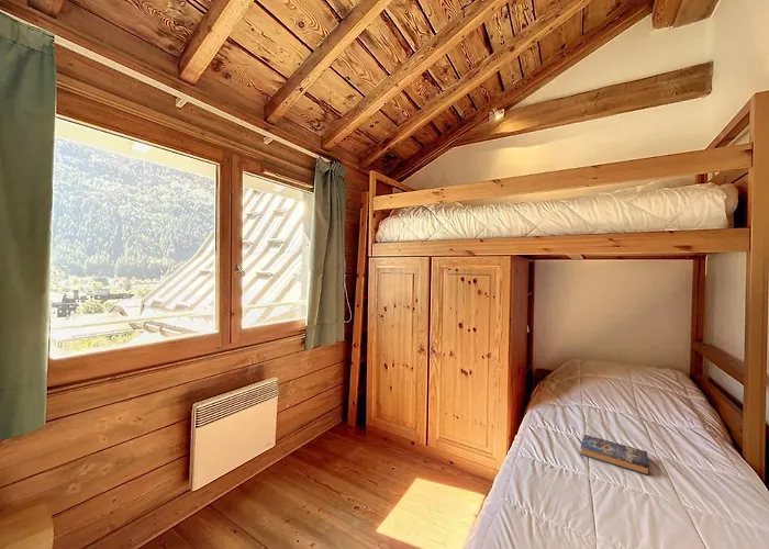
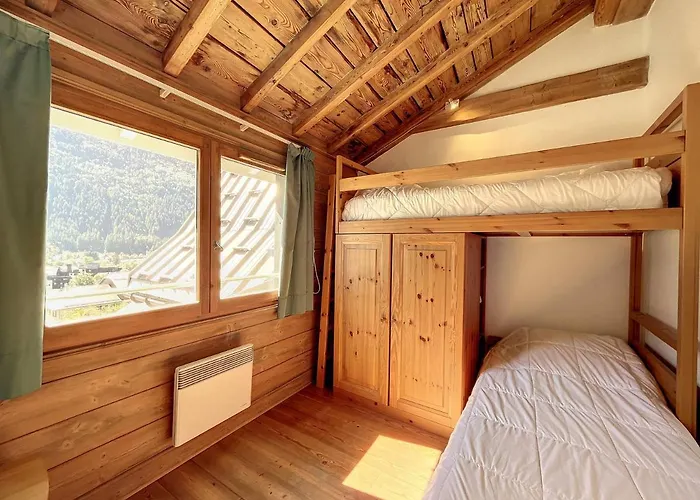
- book (613, 452)
